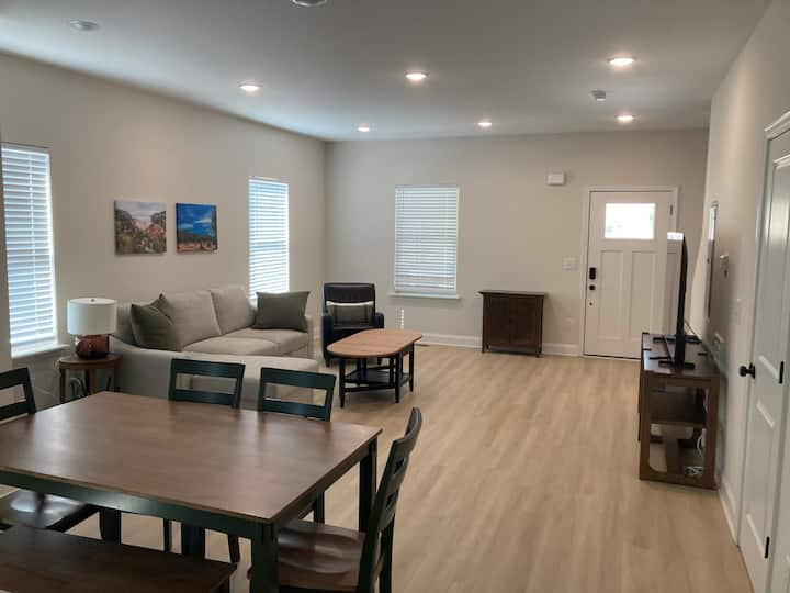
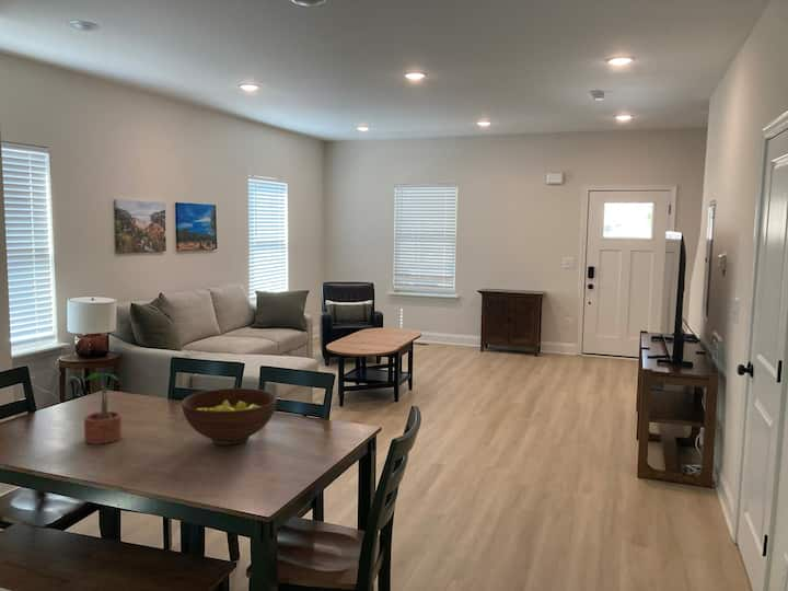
+ potted plant (102, 405)
+ fruit bowl (230, 419)
